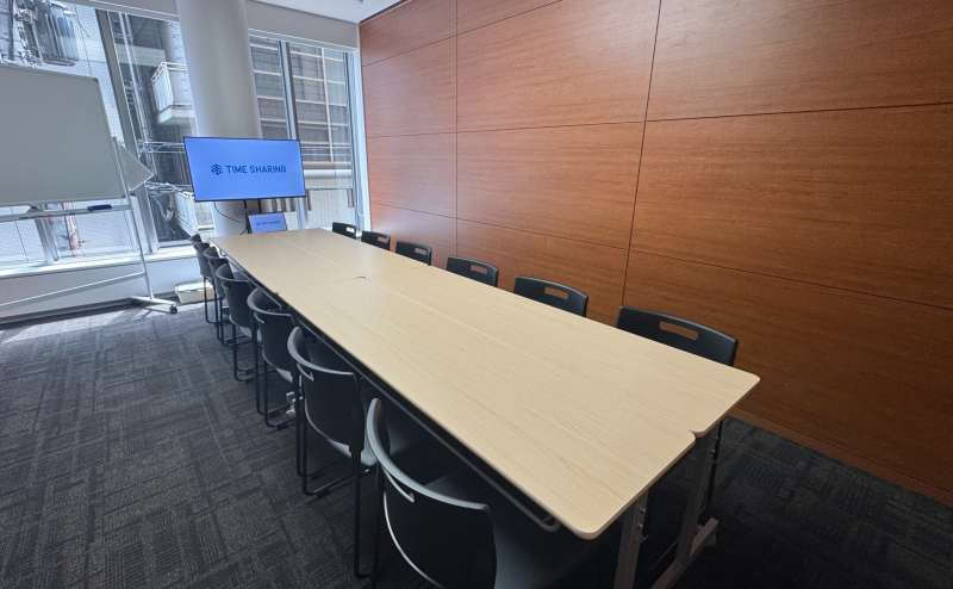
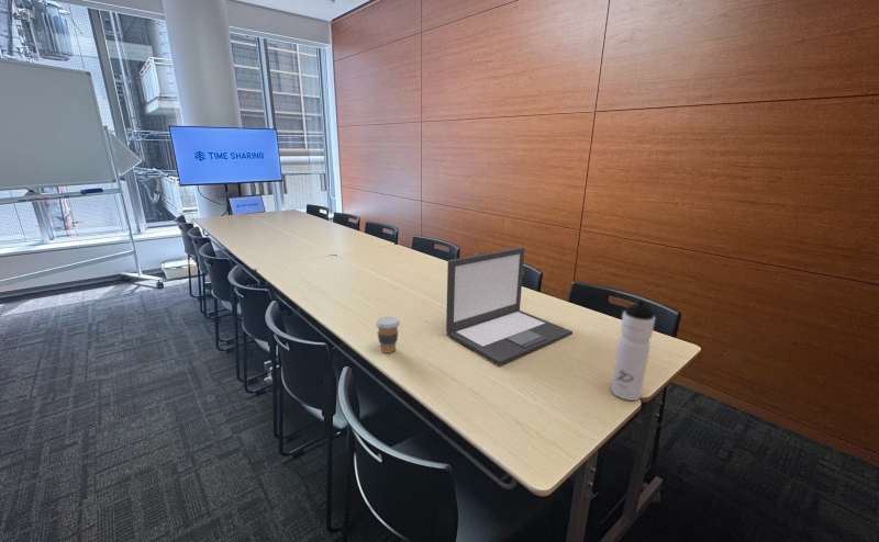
+ water bottle (633, 348)
+ laptop (511, 298)
+ coffee cup (388, 335)
